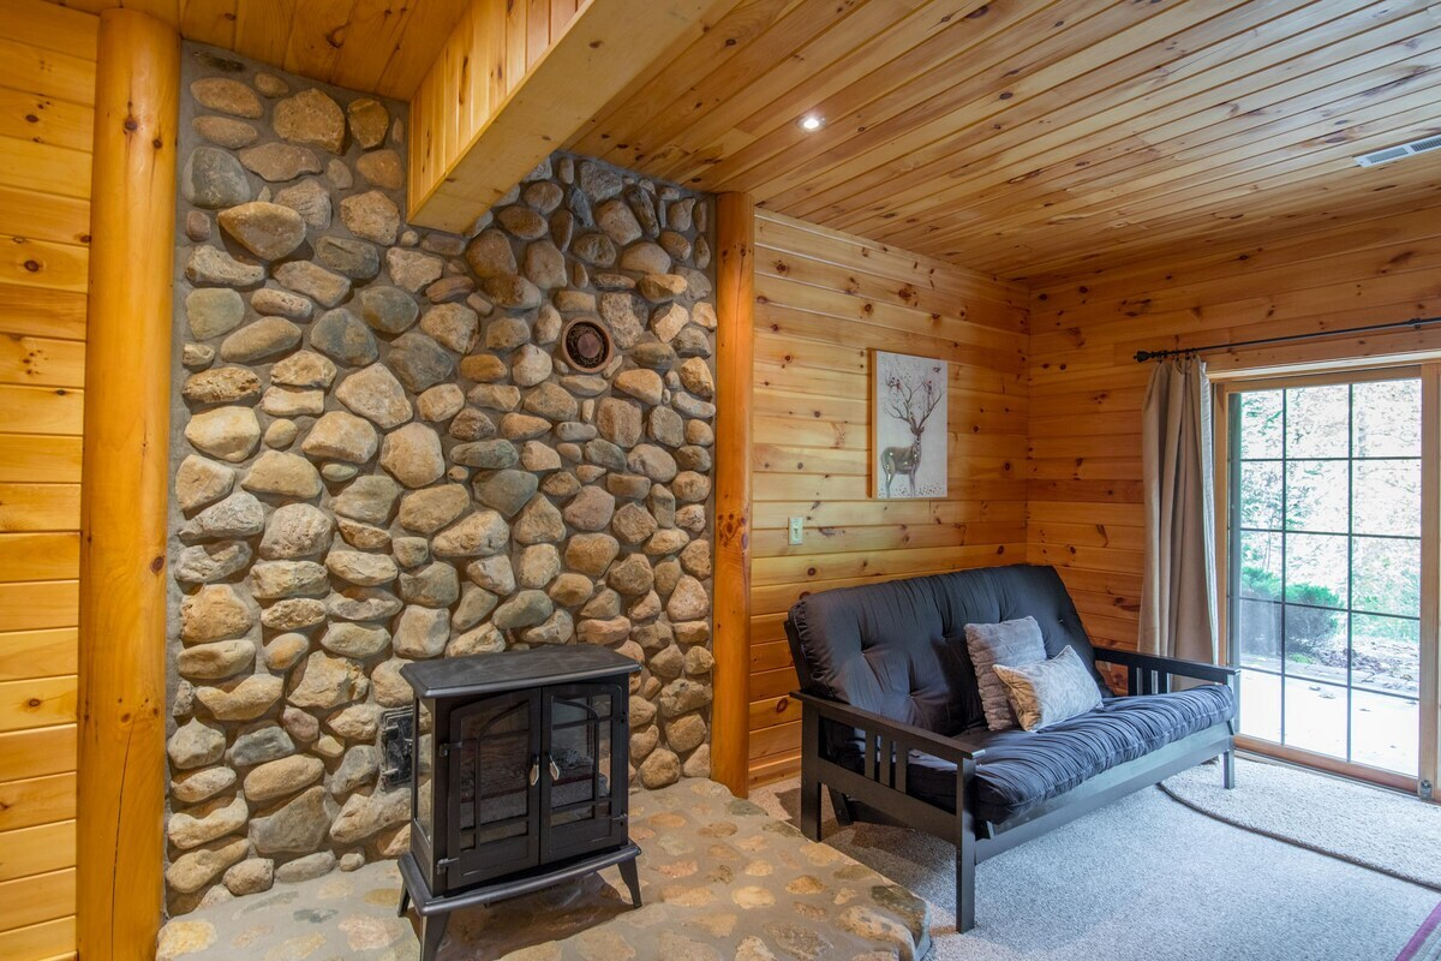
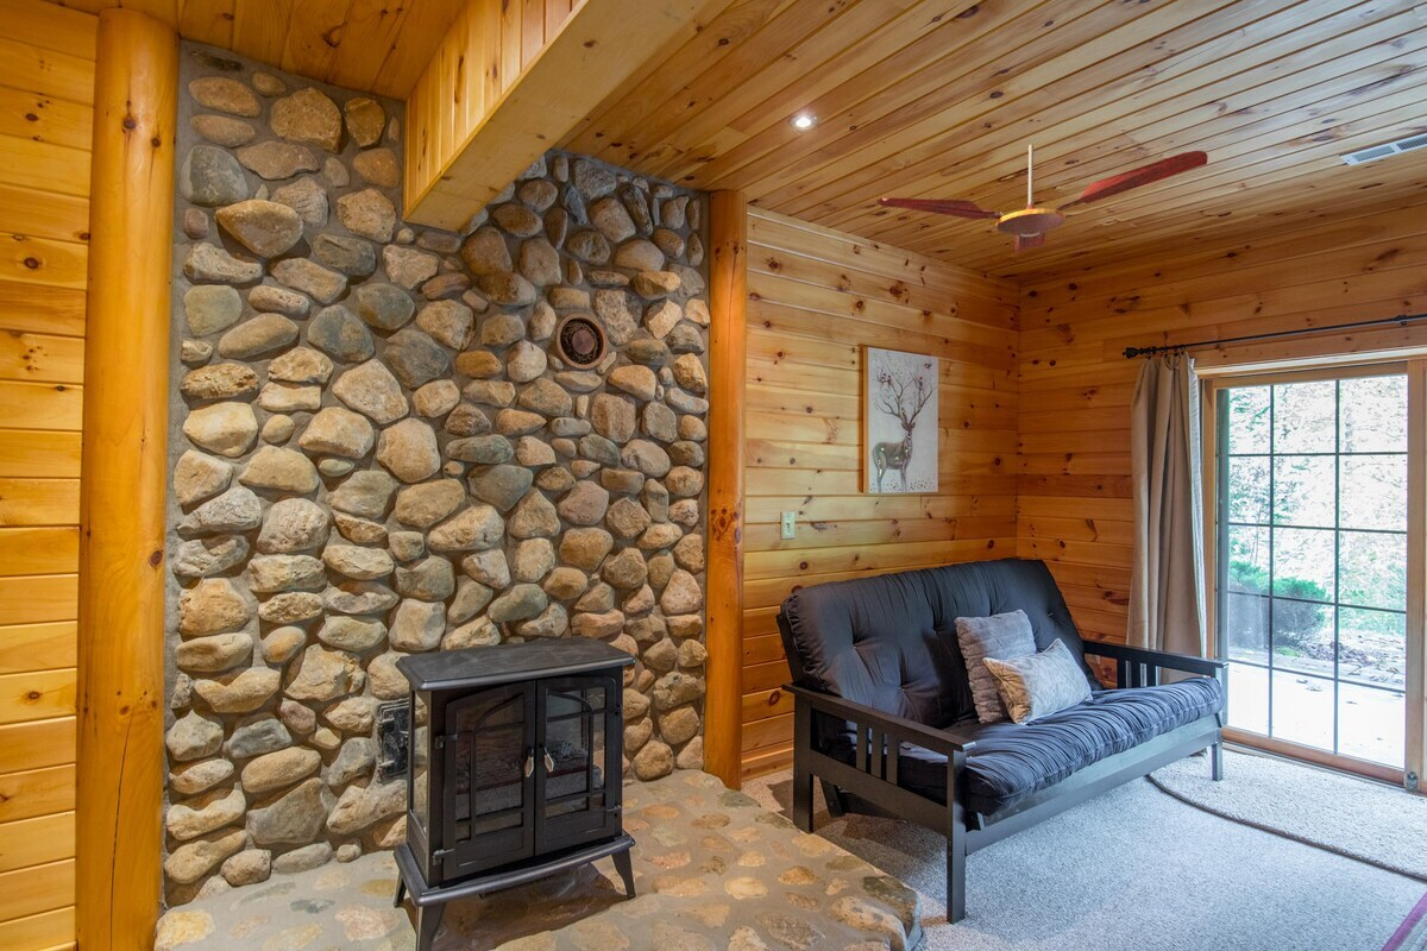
+ ceiling fan (1029, 201)
